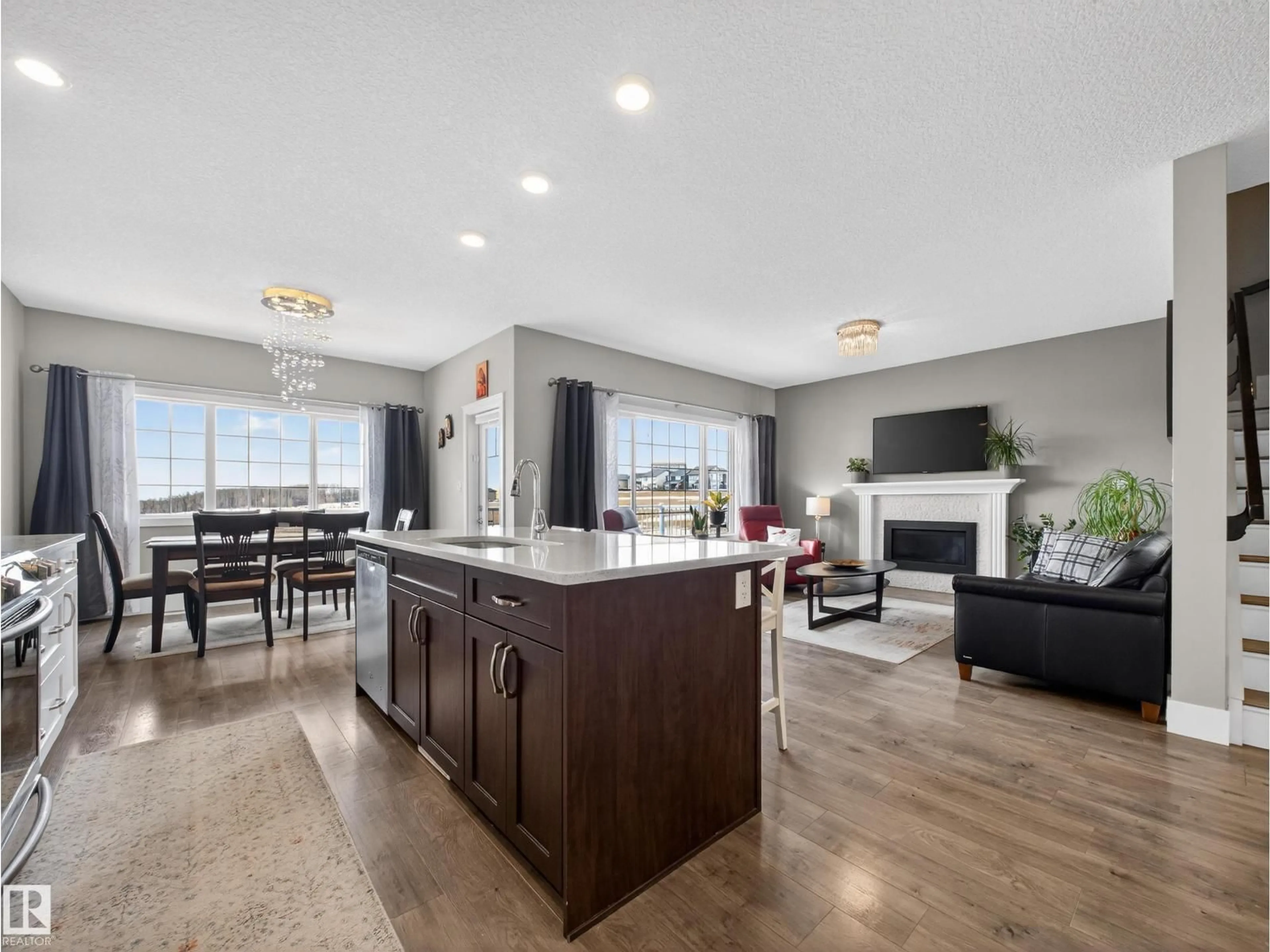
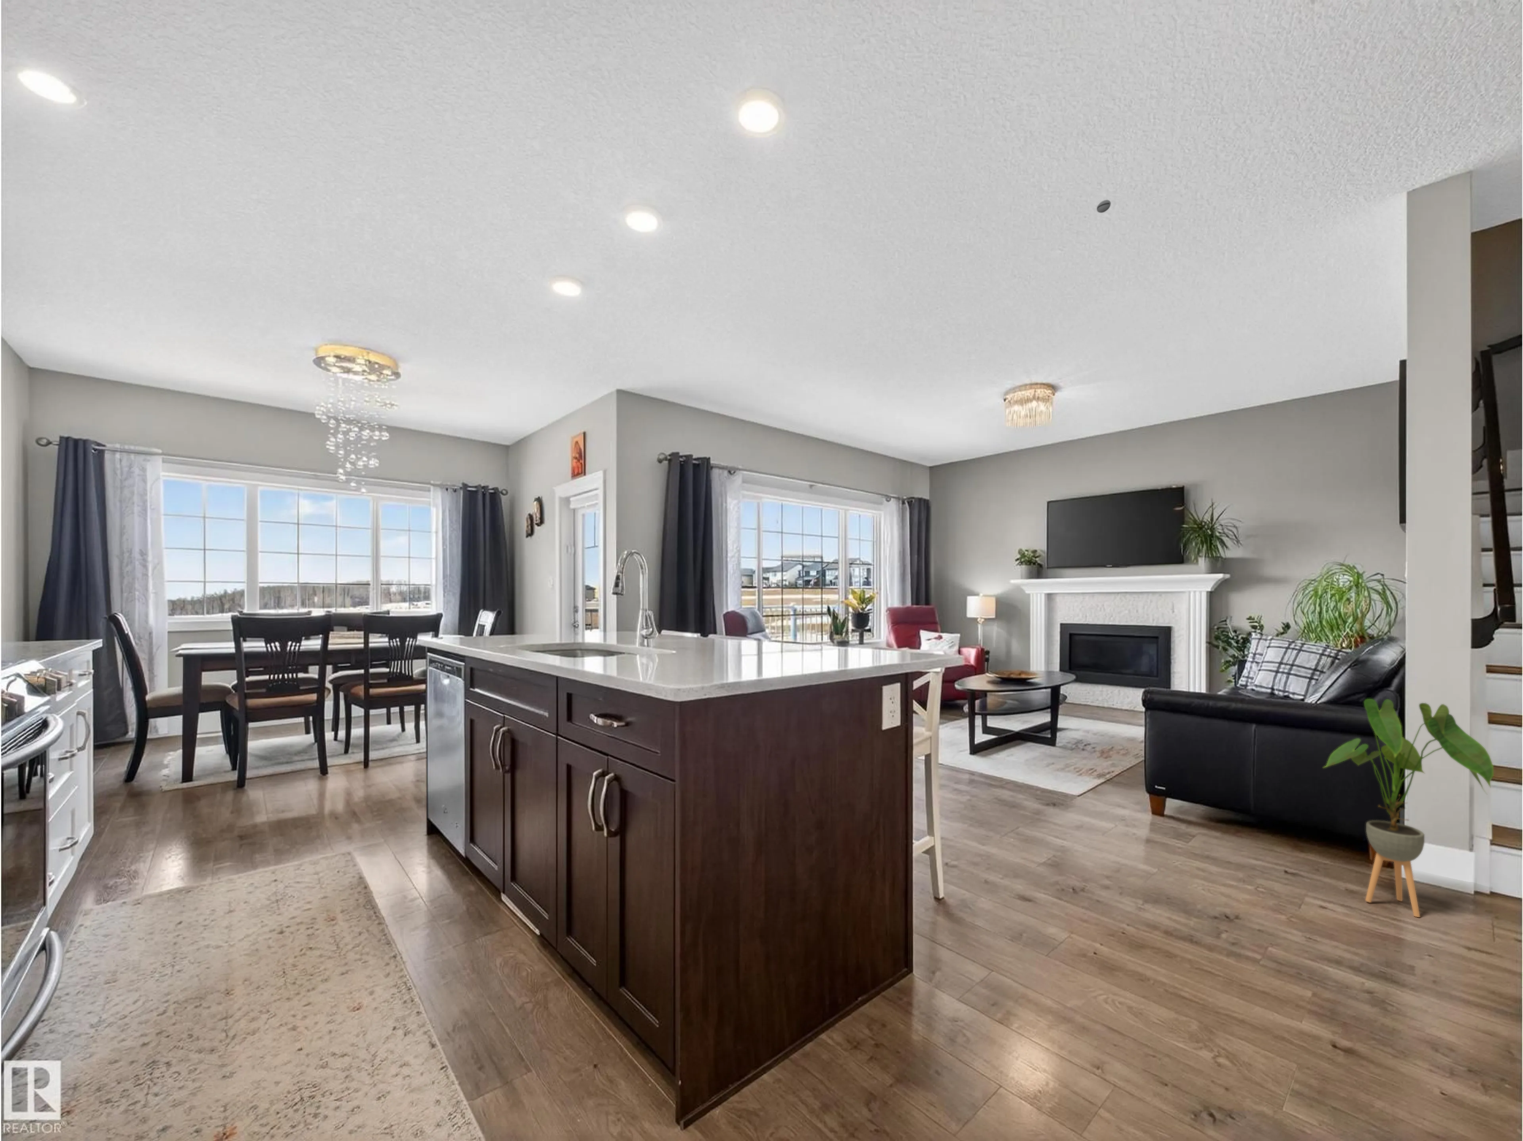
+ house plant (1407, 803)
+ smoke detector (1103, 206)
